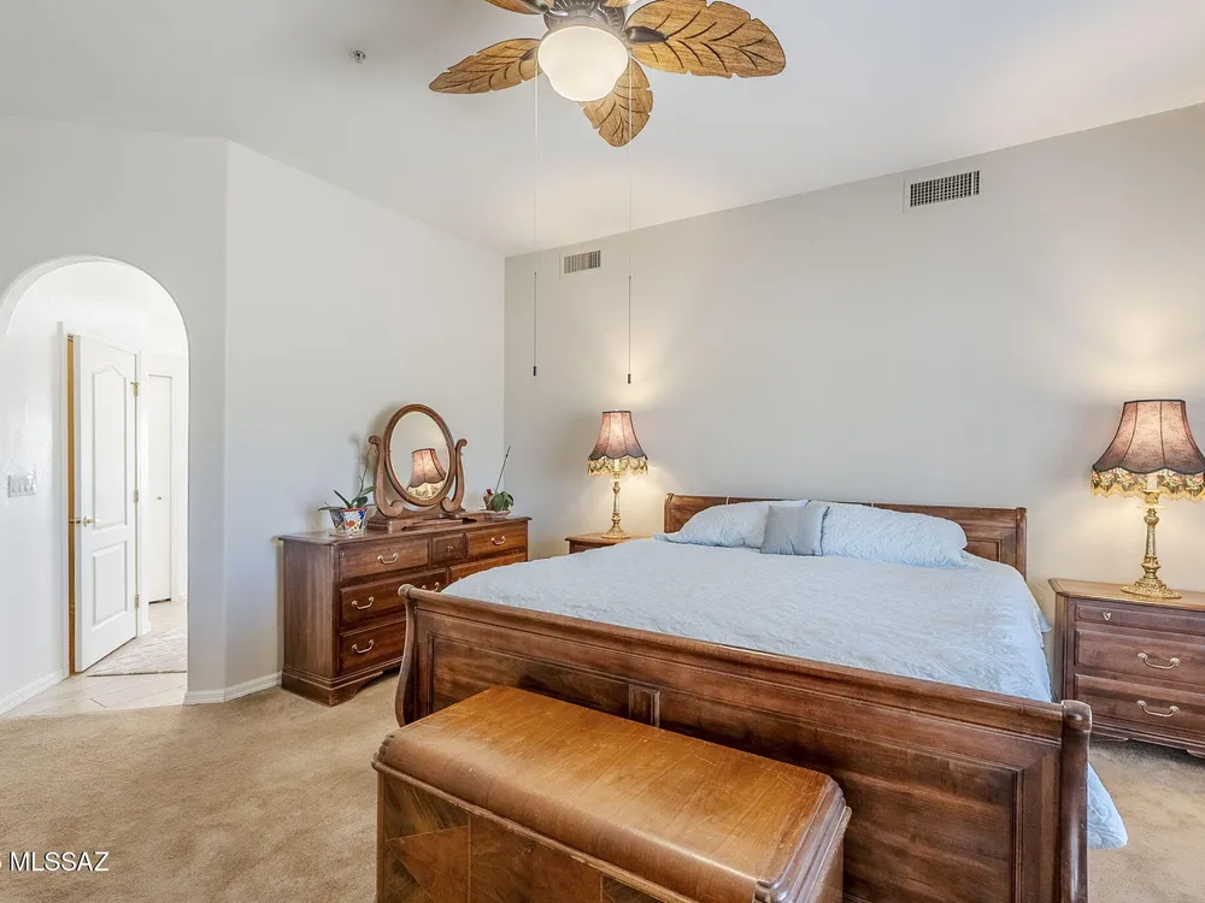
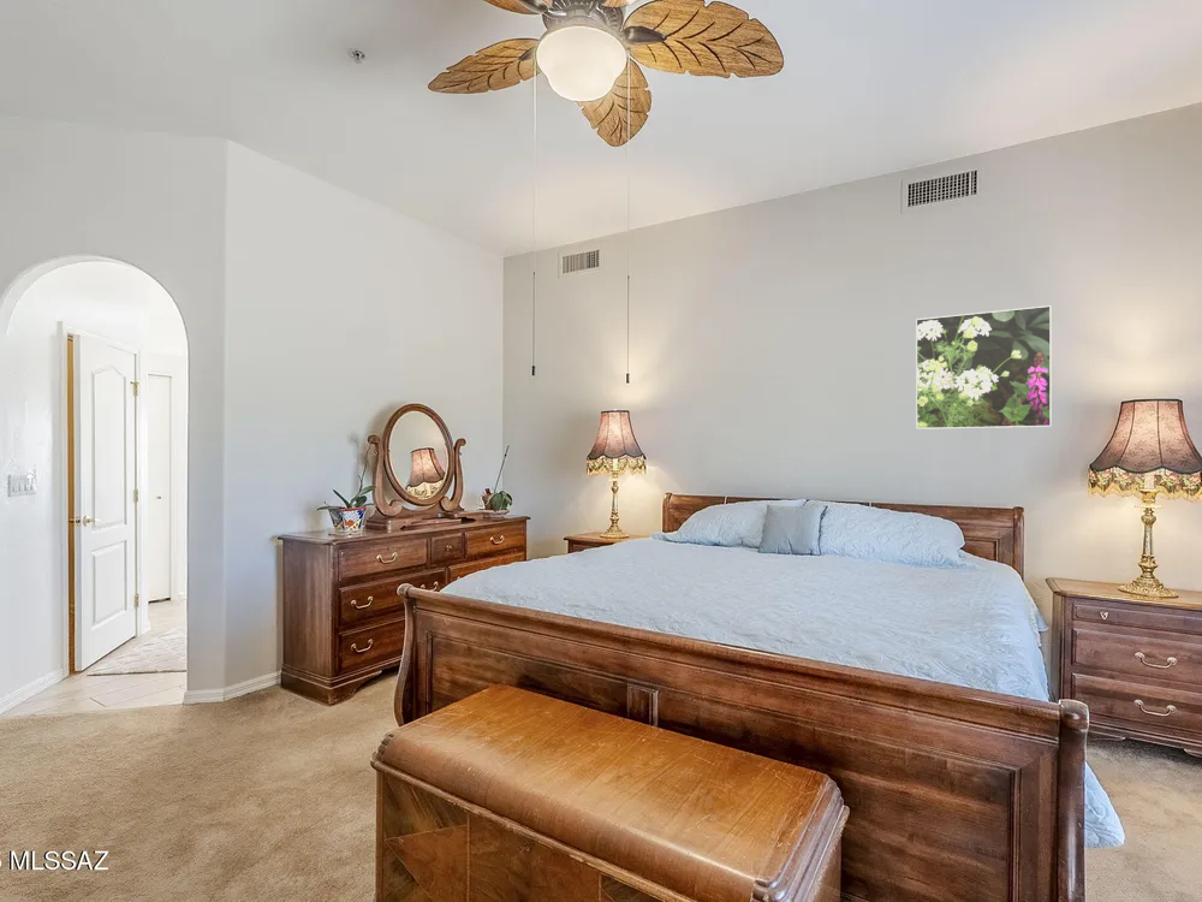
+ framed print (980, 370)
